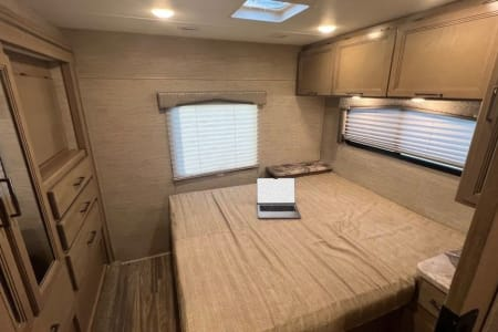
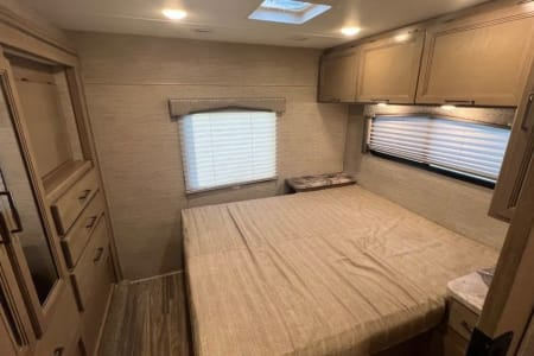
- laptop (277, 197)
